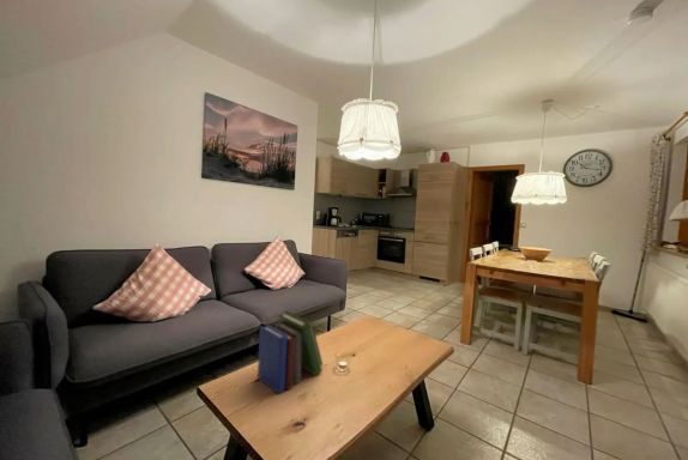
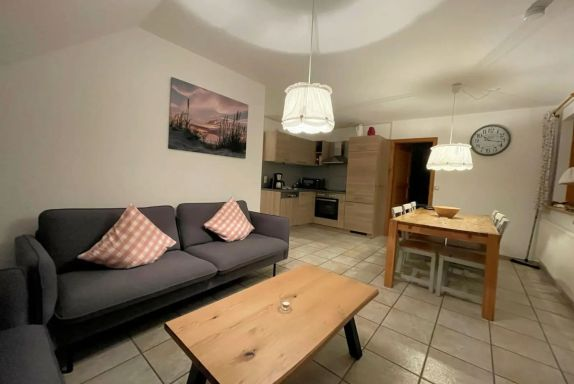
- book (294, 344)
